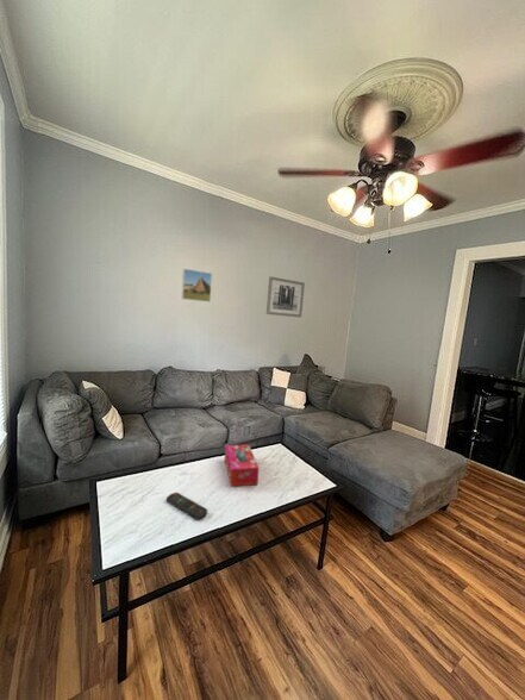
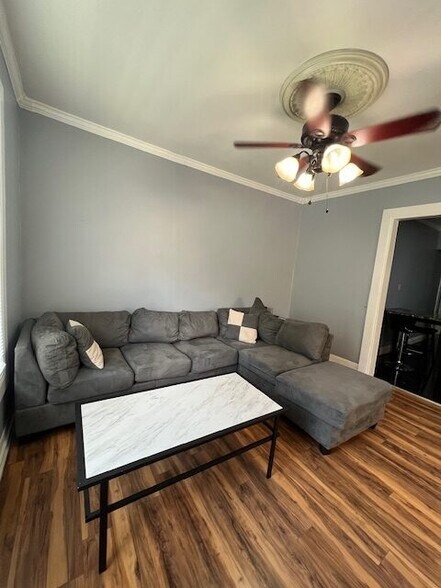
- tissue box (240, 463)
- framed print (196, 286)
- remote control (186, 505)
- wall art (286, 298)
